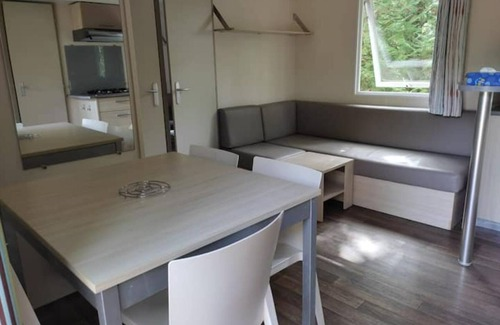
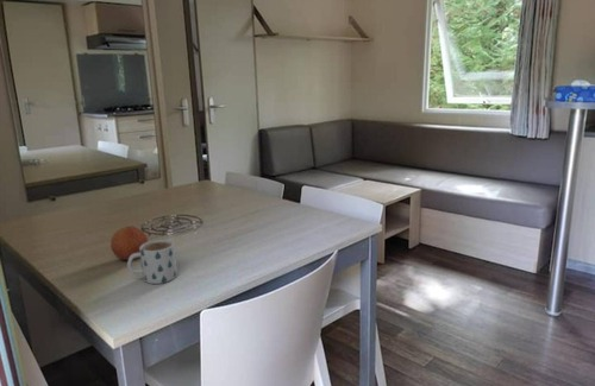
+ fruit (129, 242)
+ mug (151, 262)
